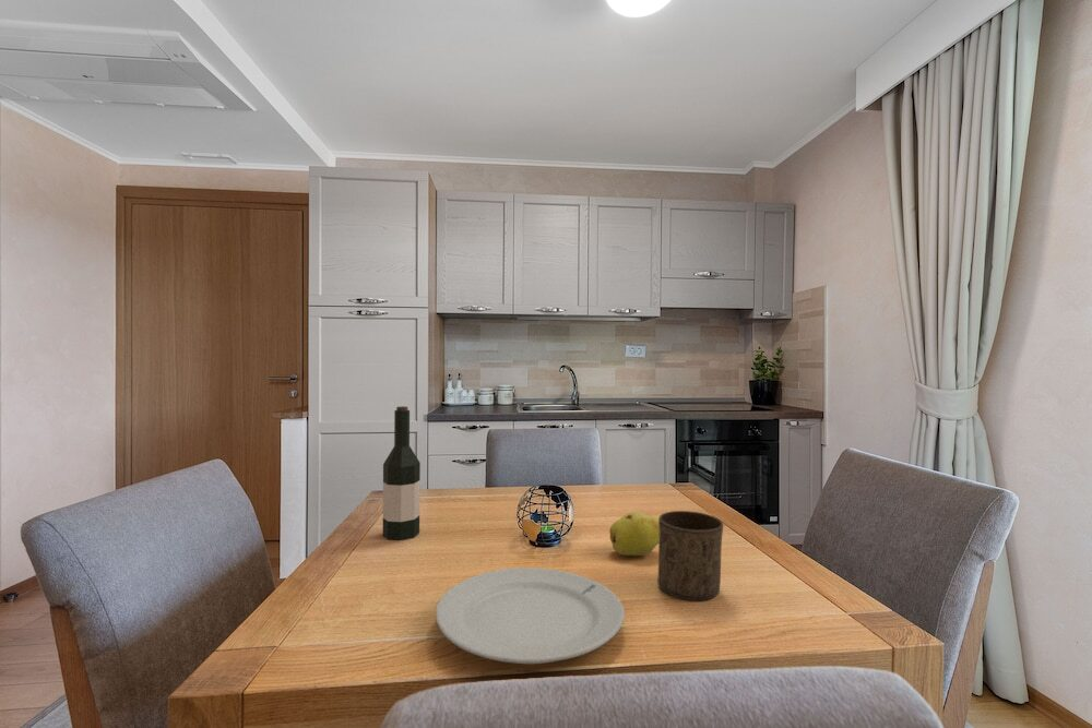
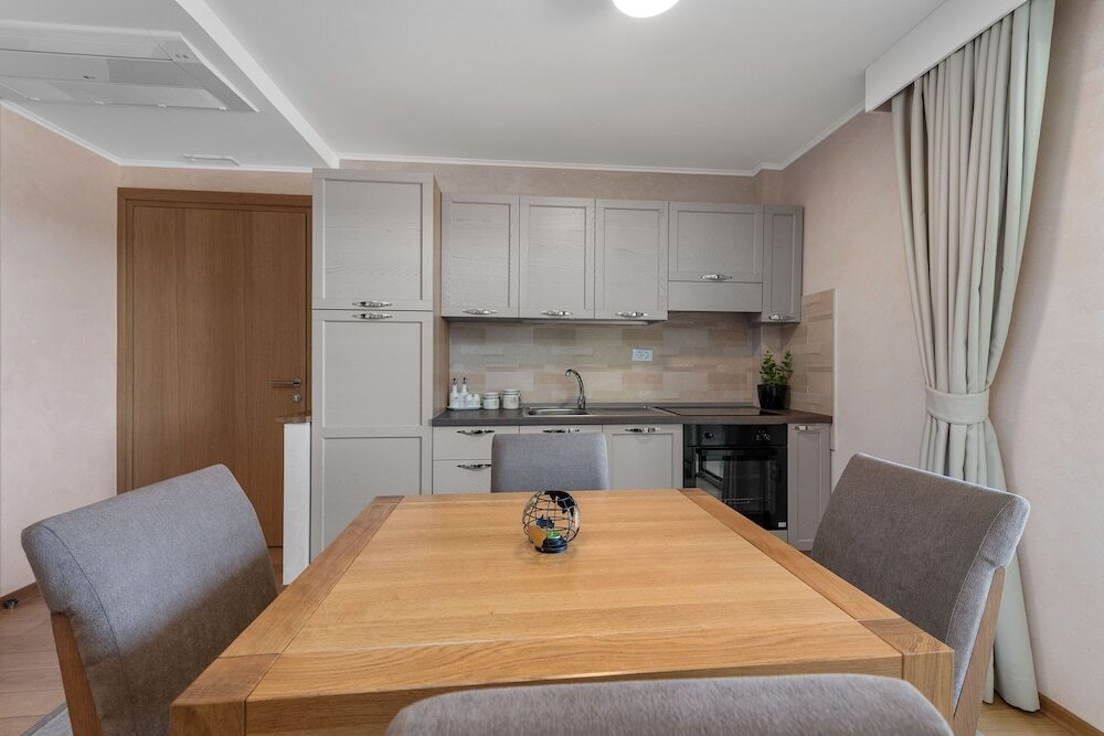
- fruit (638, 533)
- wine bottle (401, 470)
- chinaware (530, 613)
- cup (689, 553)
